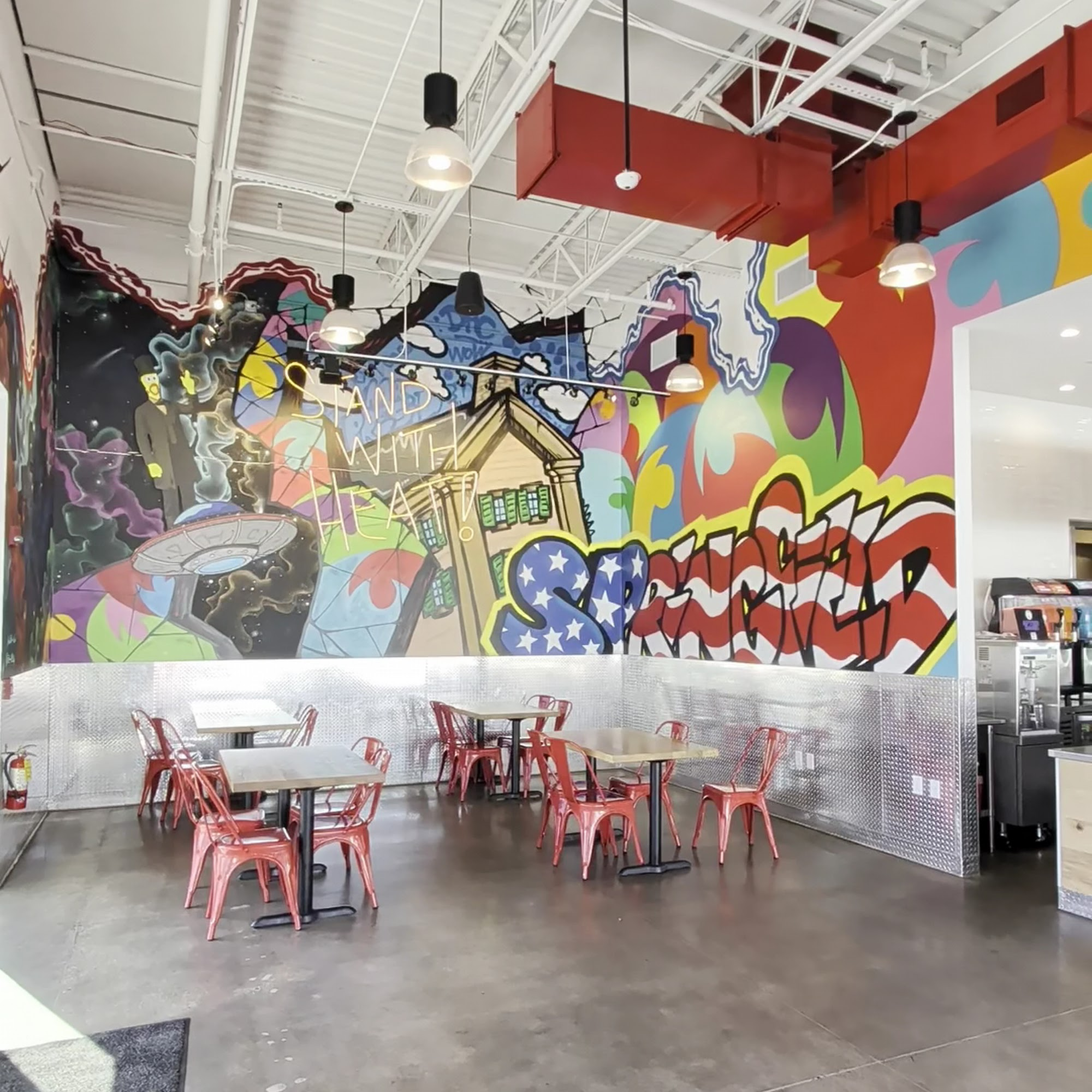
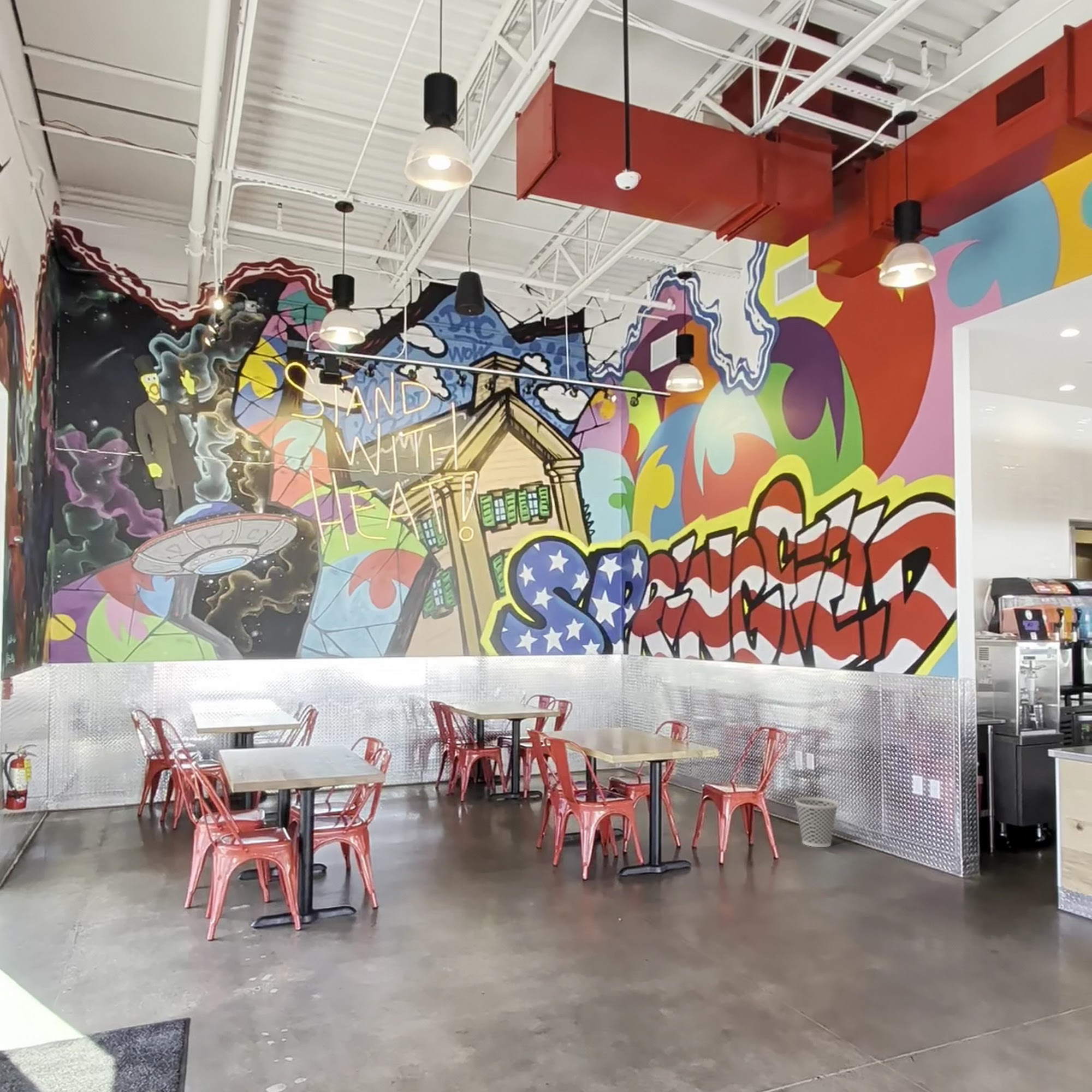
+ wastebasket (816, 822)
